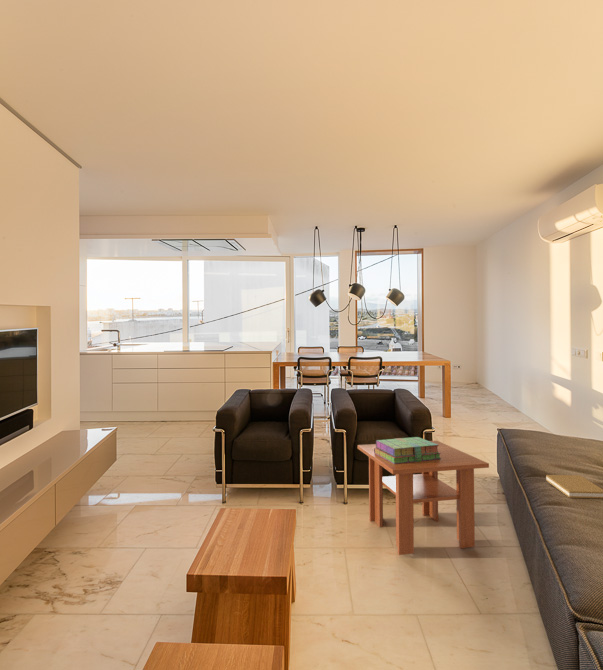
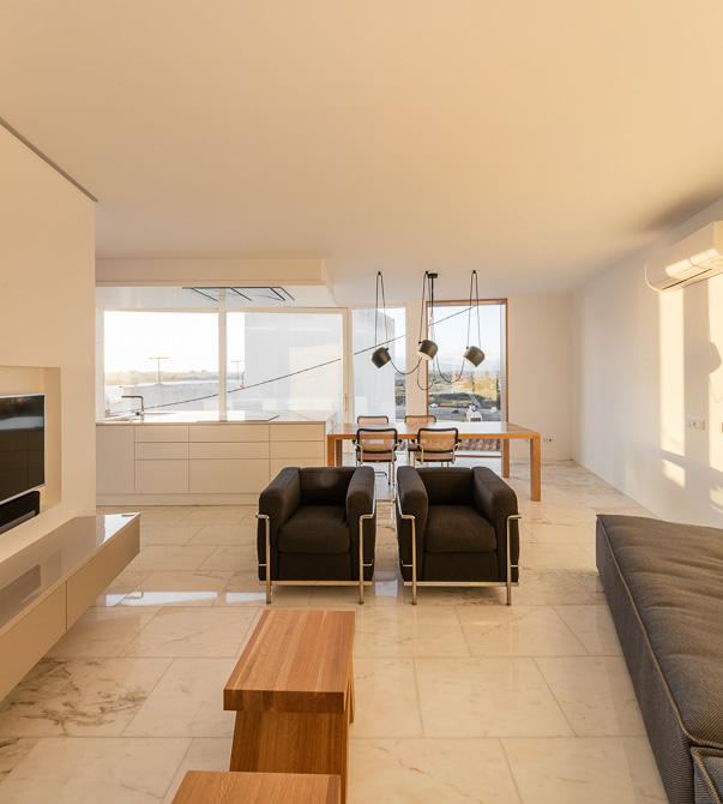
- stack of books (406, 448)
- coffee table (418, 493)
- book (575, 486)
